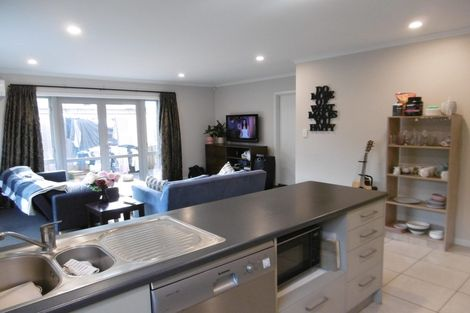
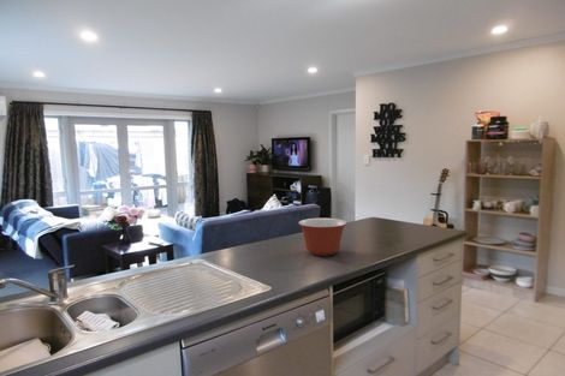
+ mixing bowl (322, 237)
